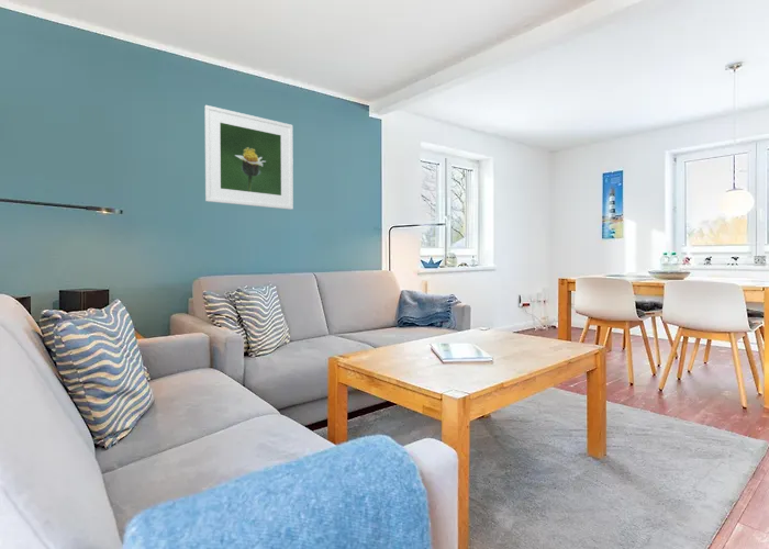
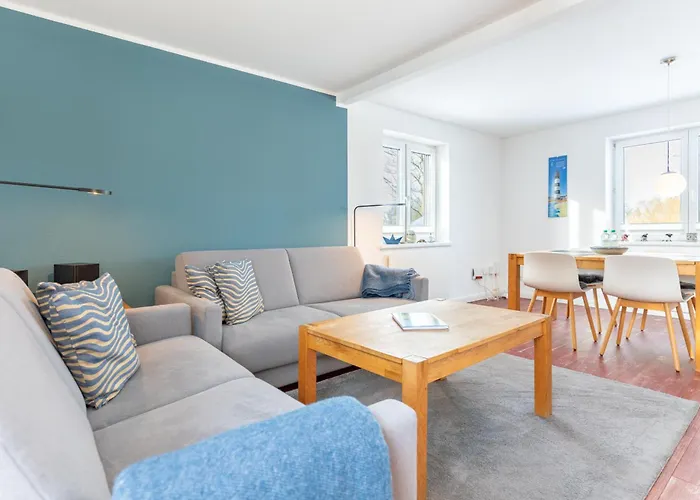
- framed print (252, 160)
